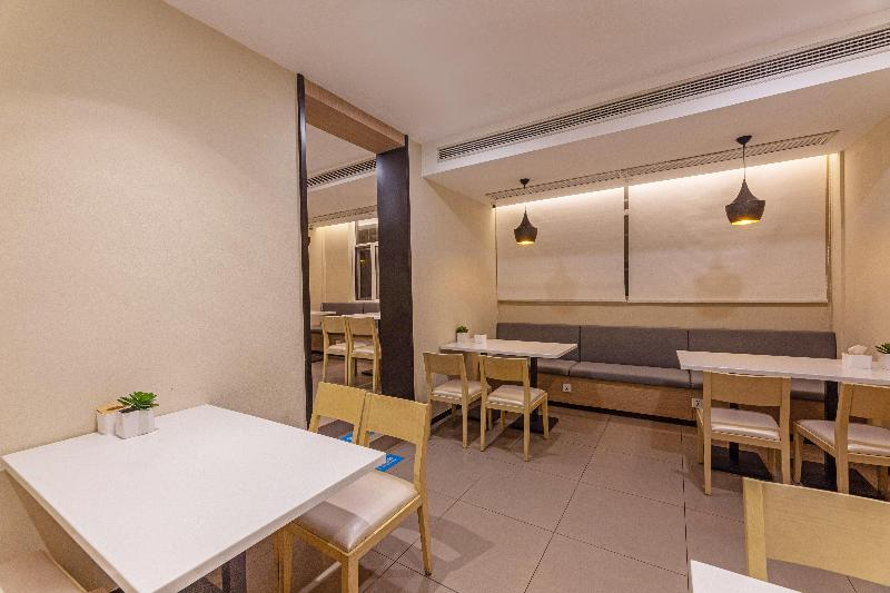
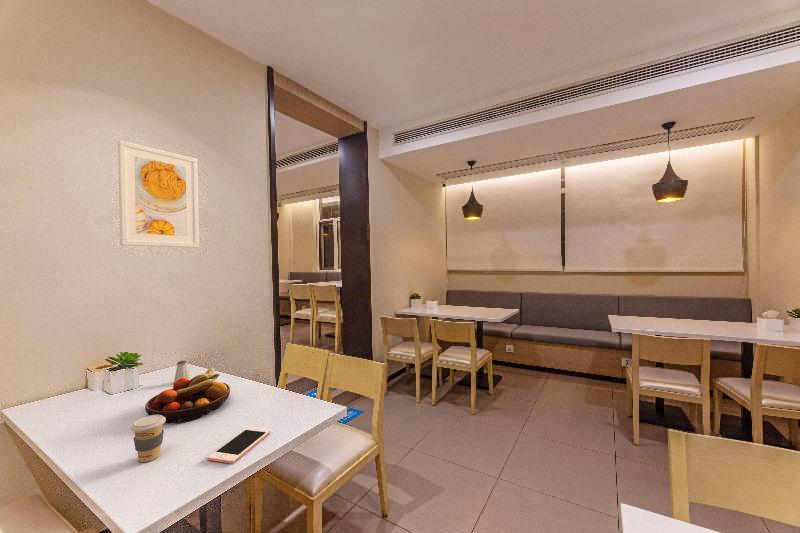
+ saltshaker (182, 371)
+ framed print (161, 198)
+ cell phone (241, 443)
+ fruit bowl (190, 392)
+ coffee cup (149, 438)
